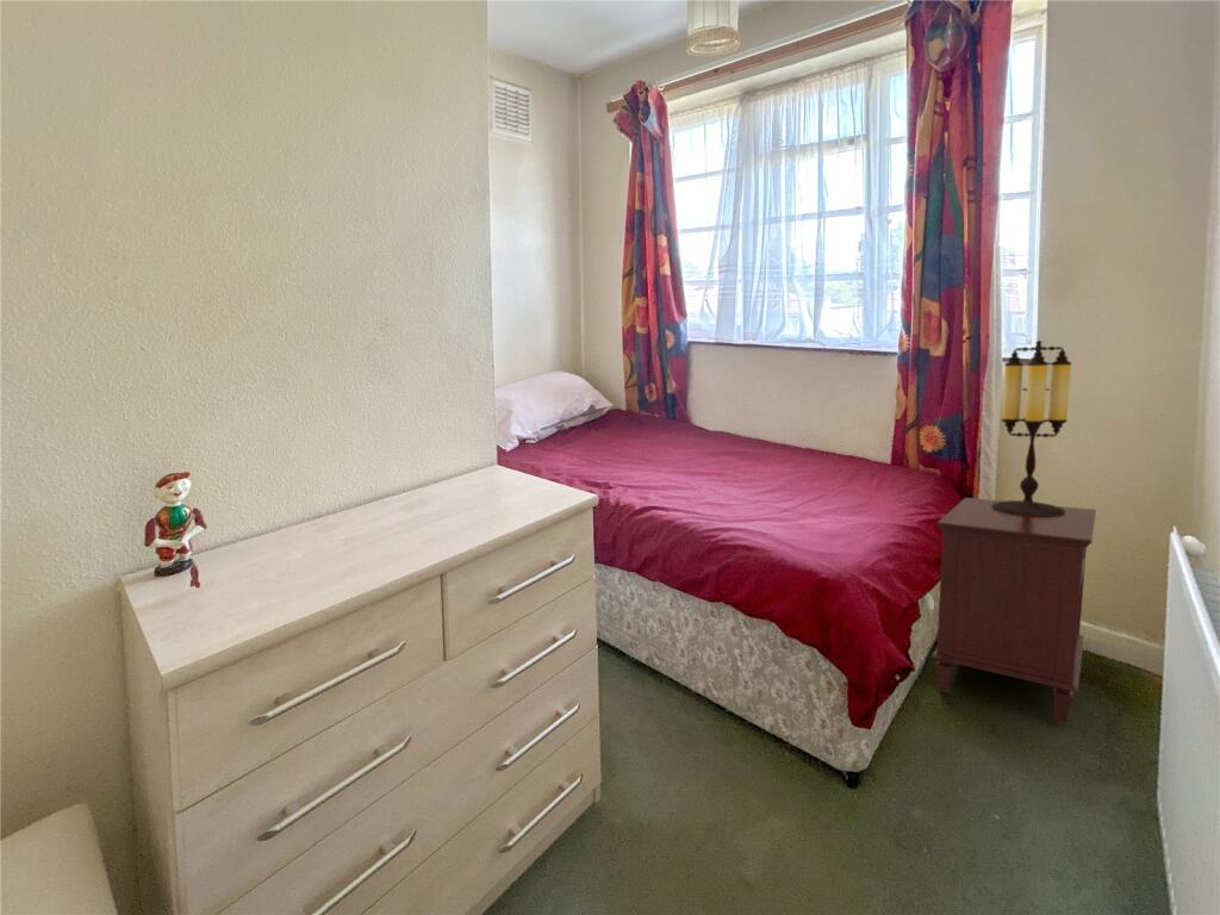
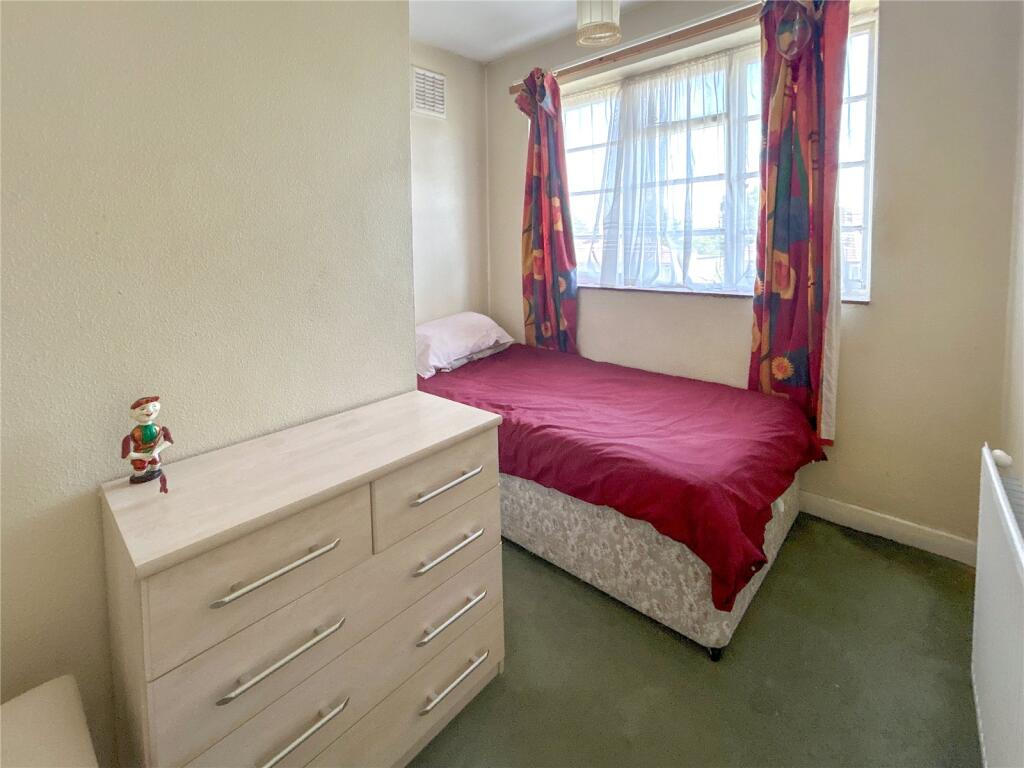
- nightstand (1013, 599)
- table lamp (1033, 425)
